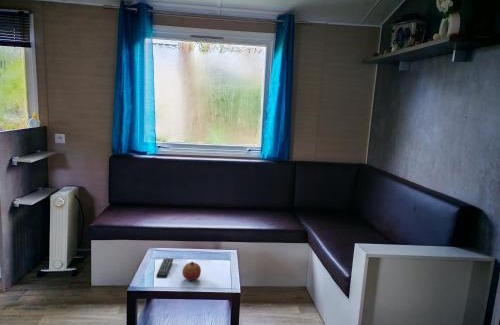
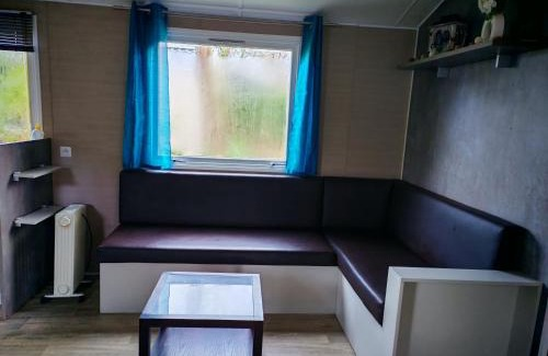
- fruit (191, 270)
- remote control (165, 267)
